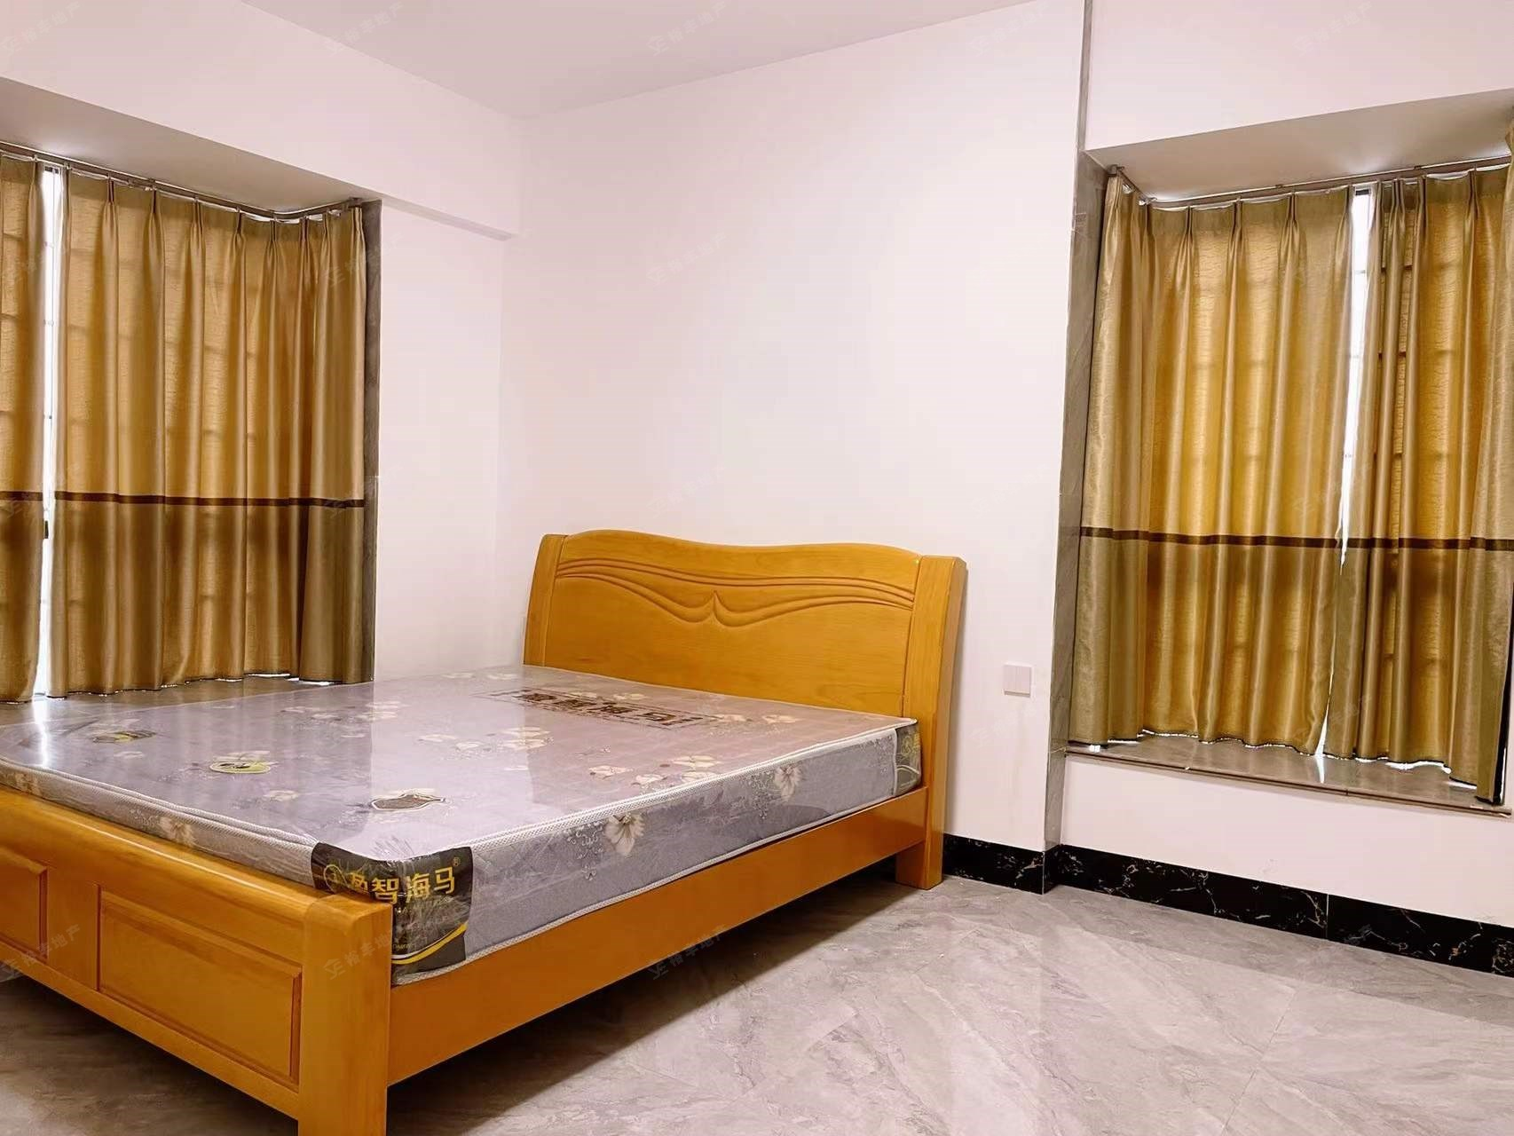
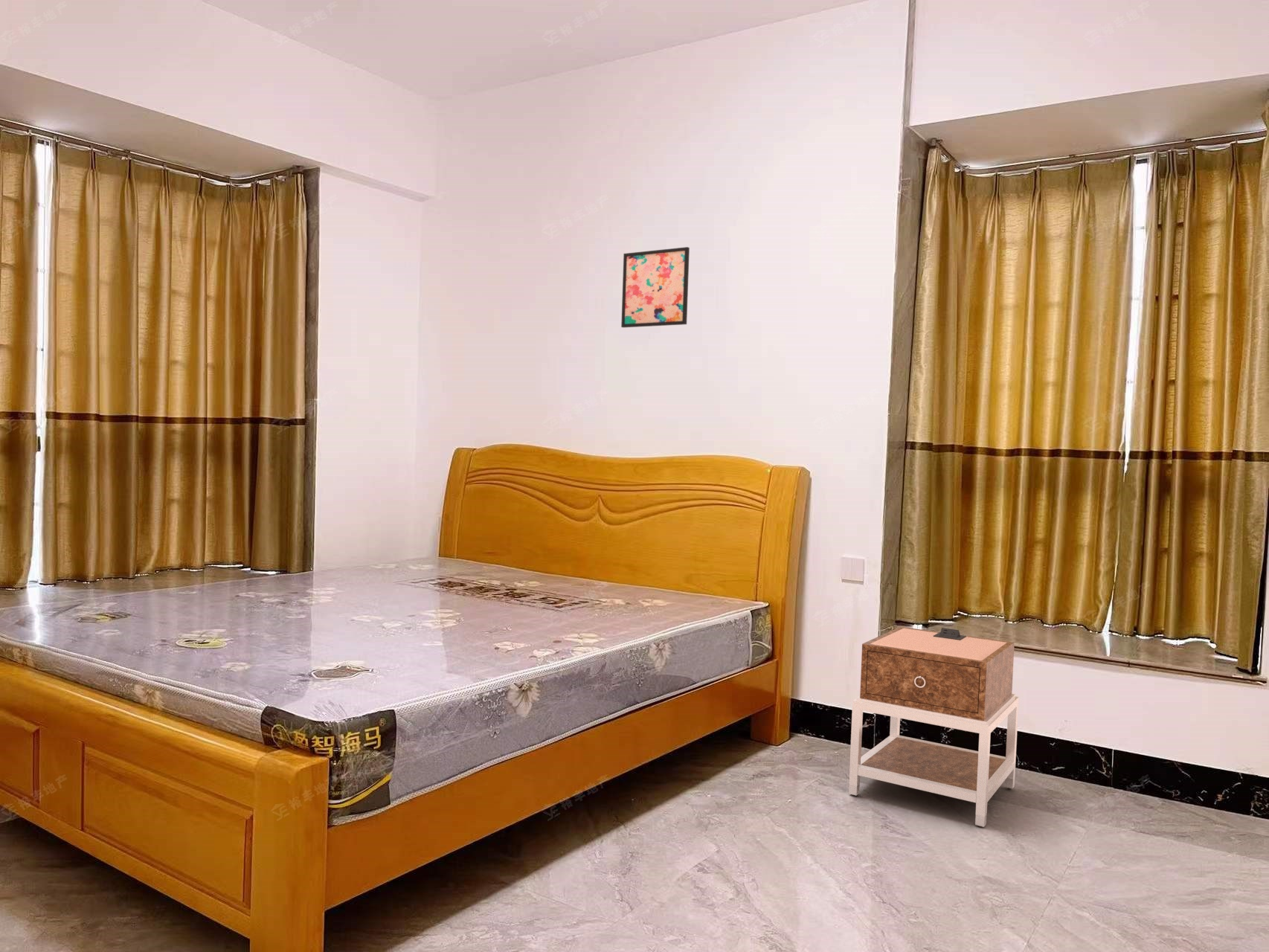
+ nightstand (937, 713)
+ wall art (655, 288)
